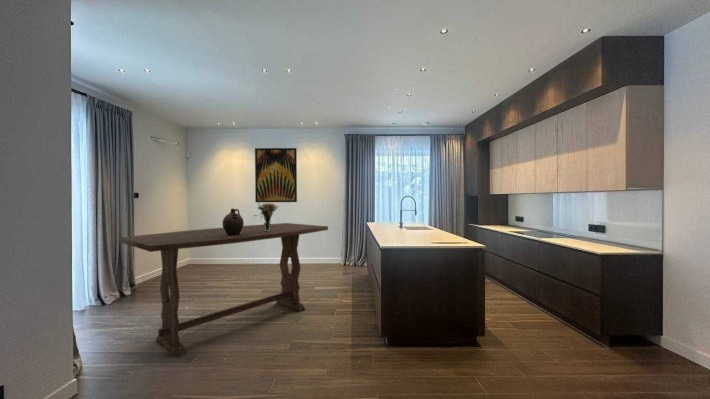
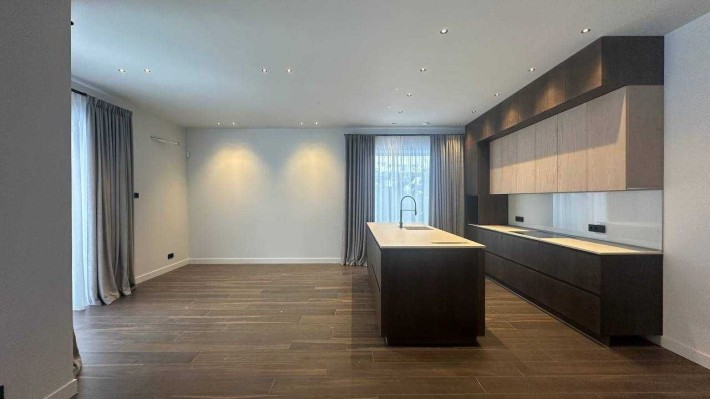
- bouquet (266, 216)
- dining table (246, 303)
- wall art (276, 175)
- ceramic jug (233, 221)
